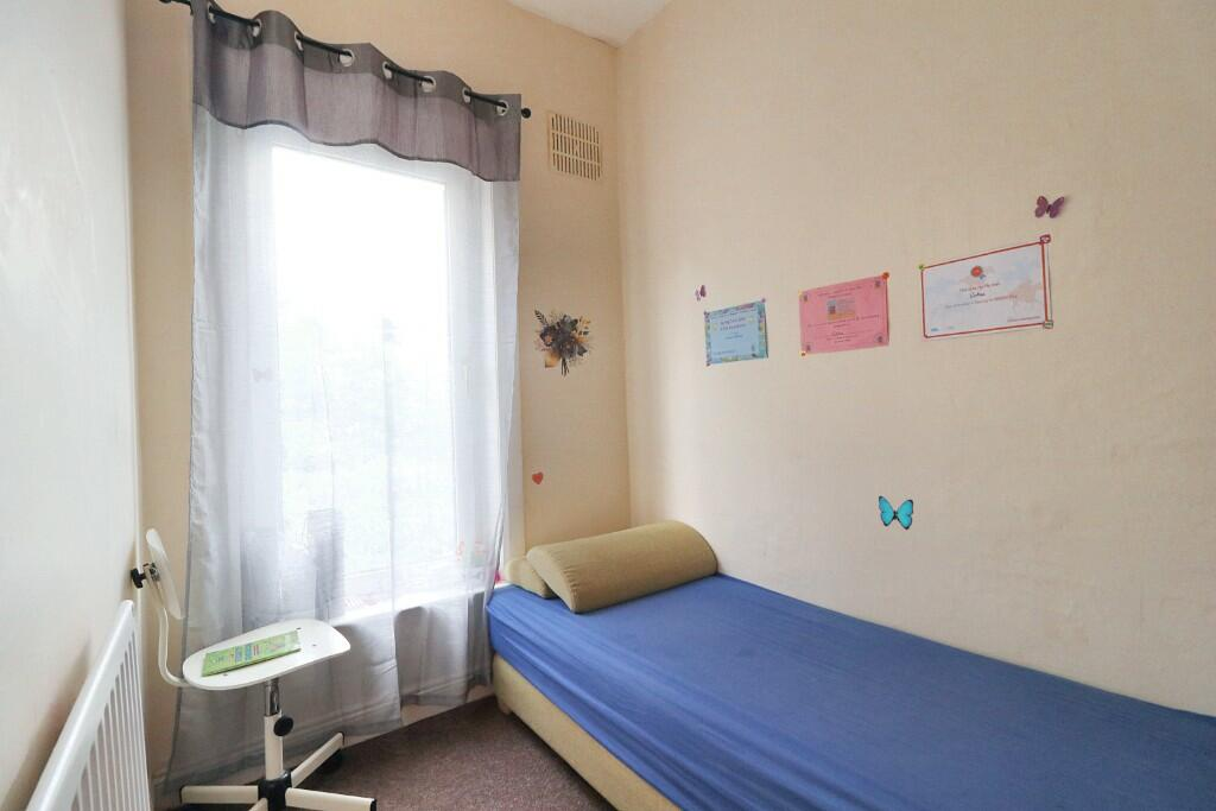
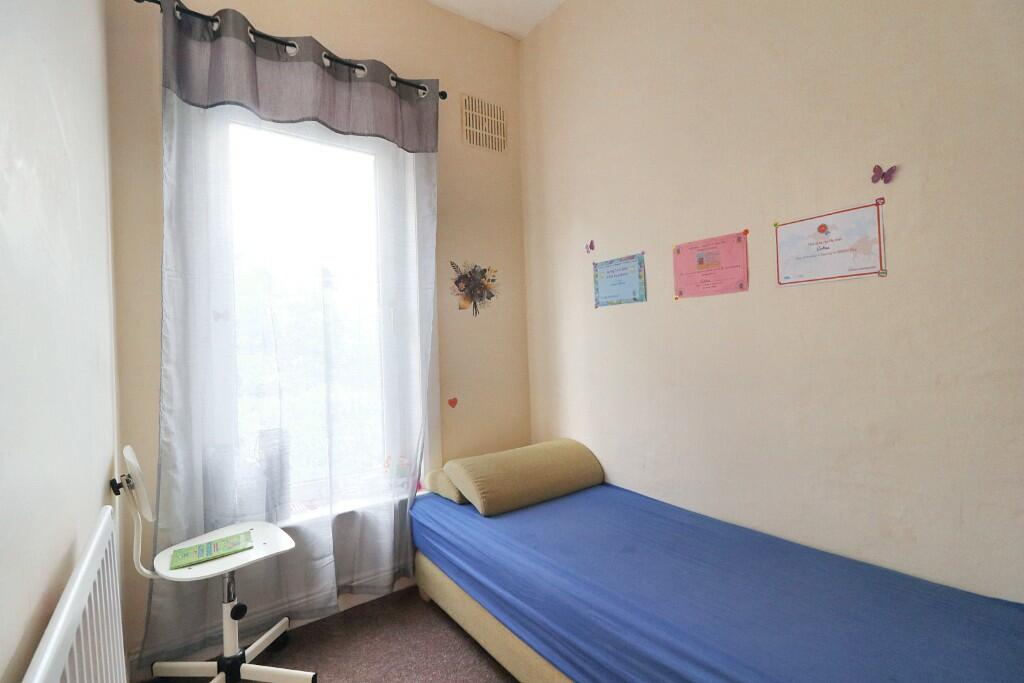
- decorative butterfly (894, 513)
